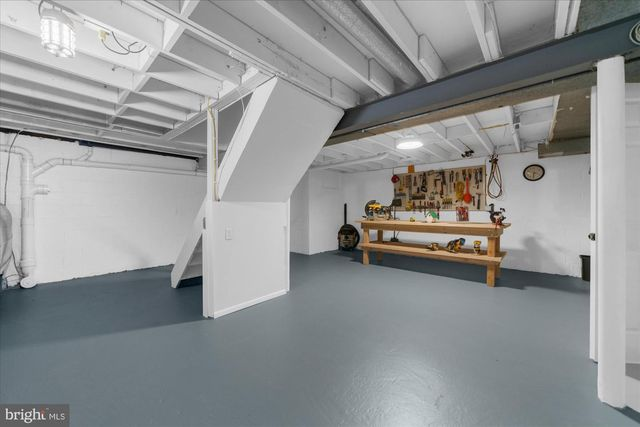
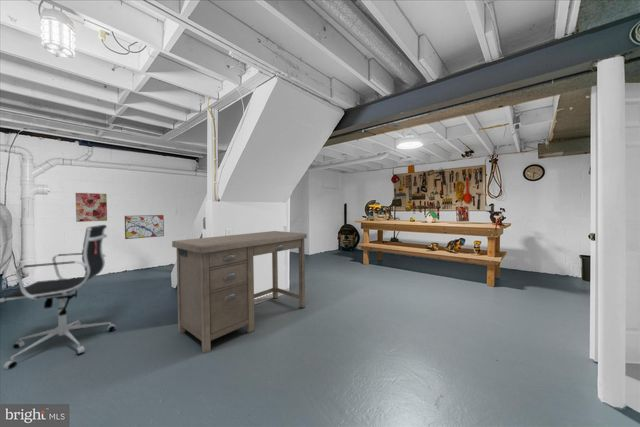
+ wall art (145, 226)
+ office chair (62, 284)
+ wall art (91, 207)
+ desk (247, 277)
